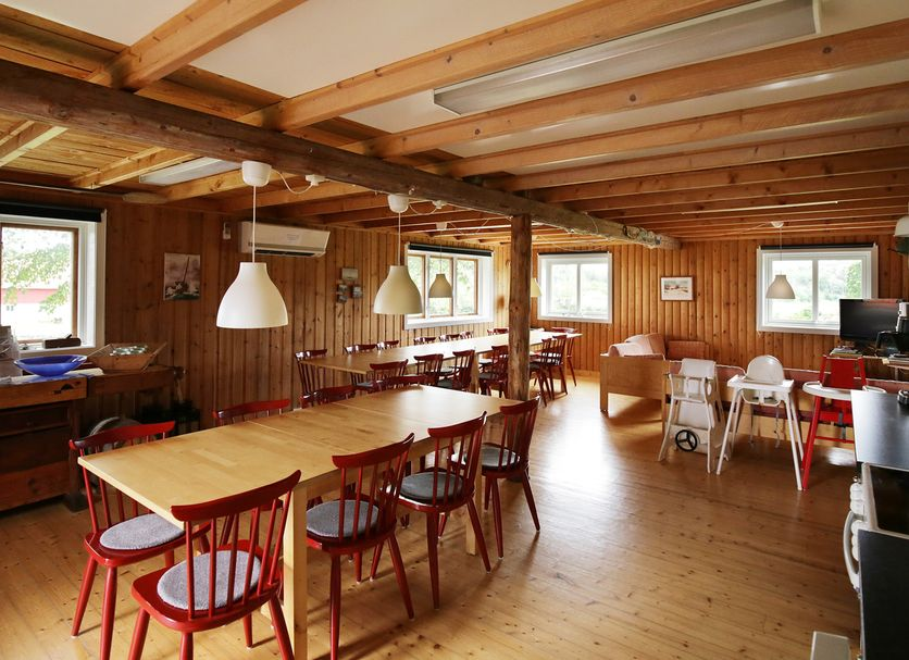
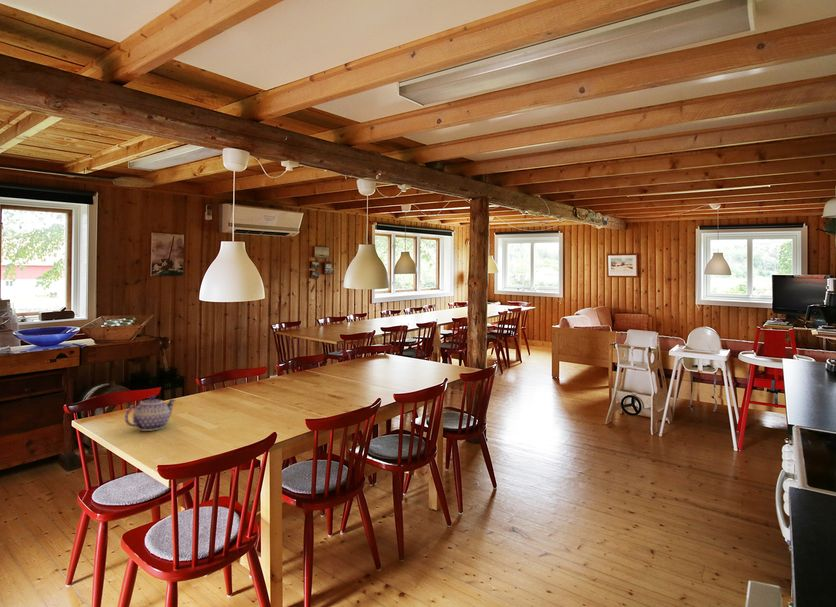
+ teapot (151, 411)
